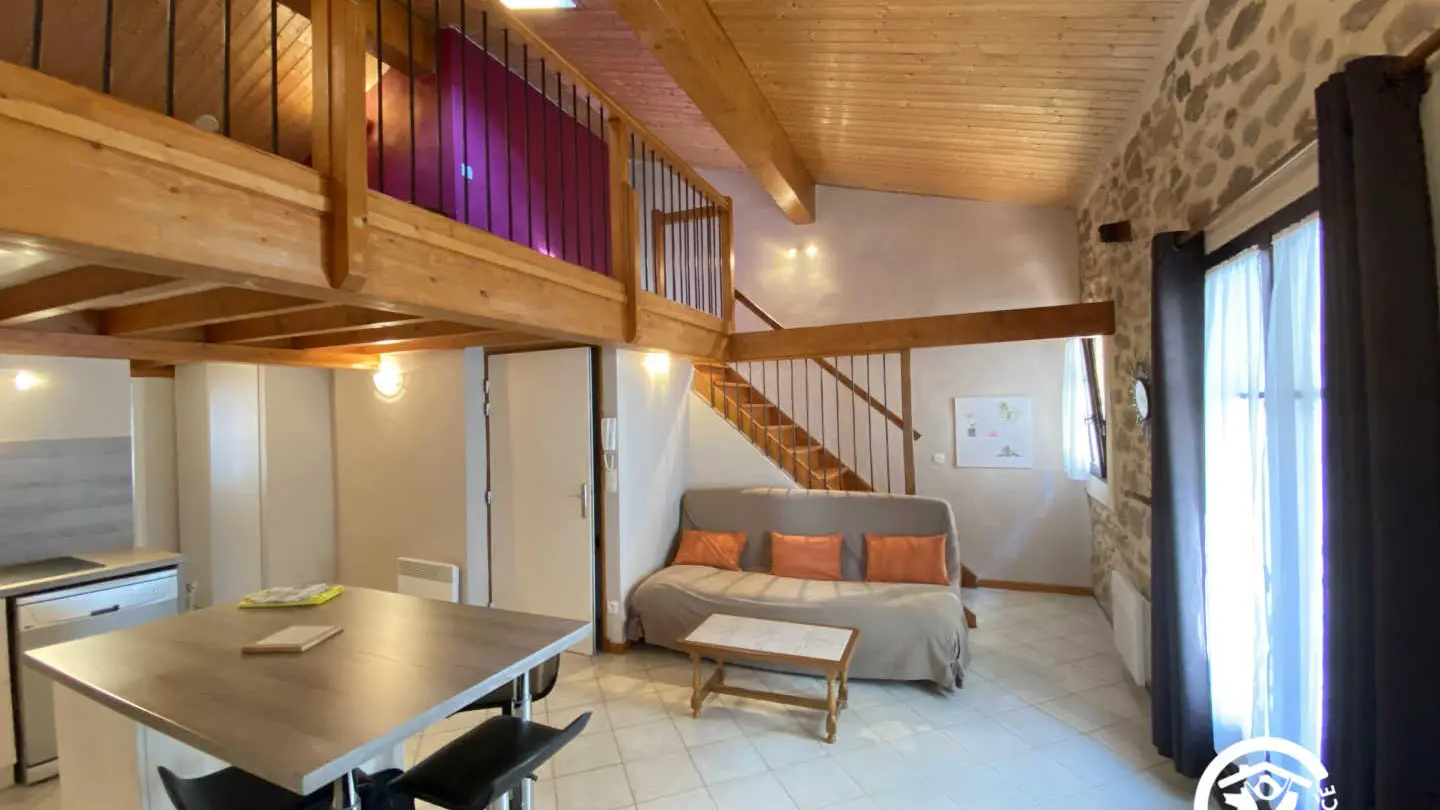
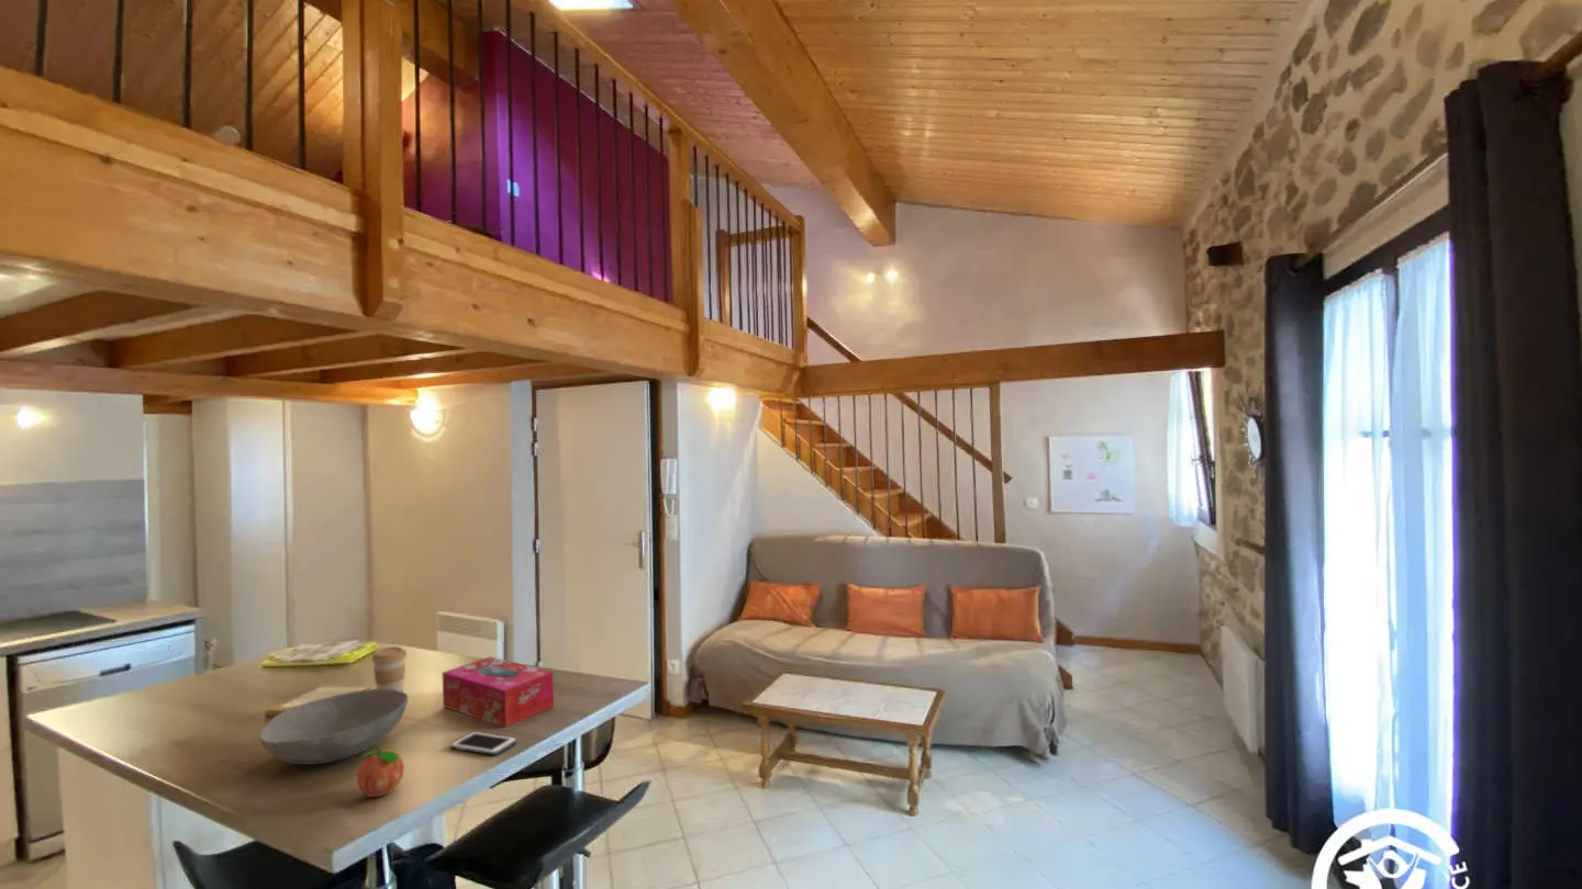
+ fruit (380, 769)
+ coffee cup (389, 669)
+ cell phone (483, 743)
+ bowl (336, 730)
+ tissue box (498, 689)
